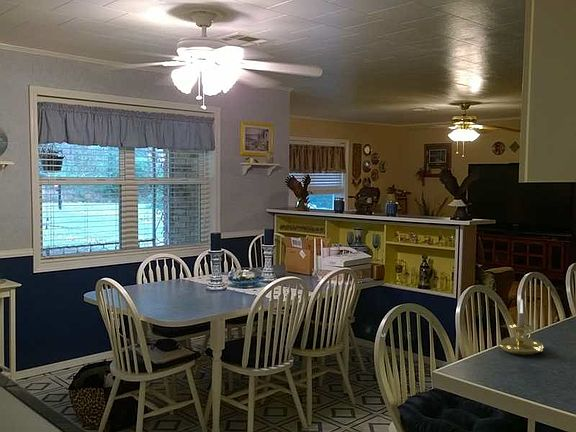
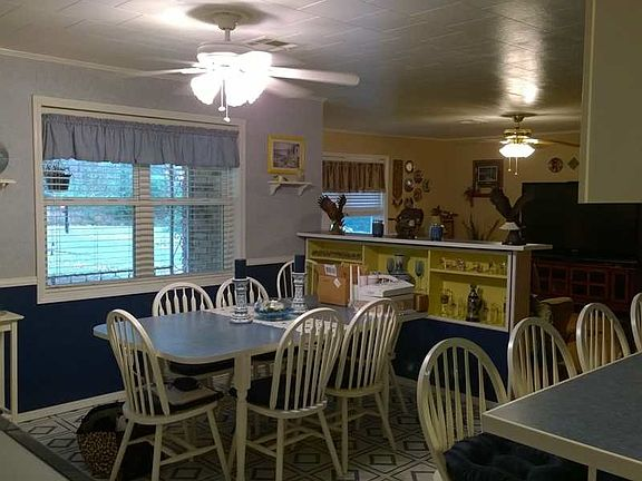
- candle holder (522, 323)
